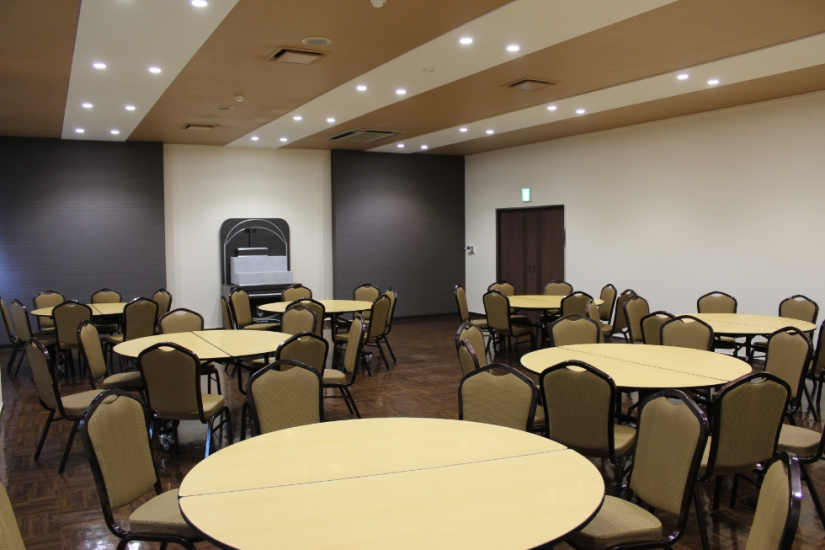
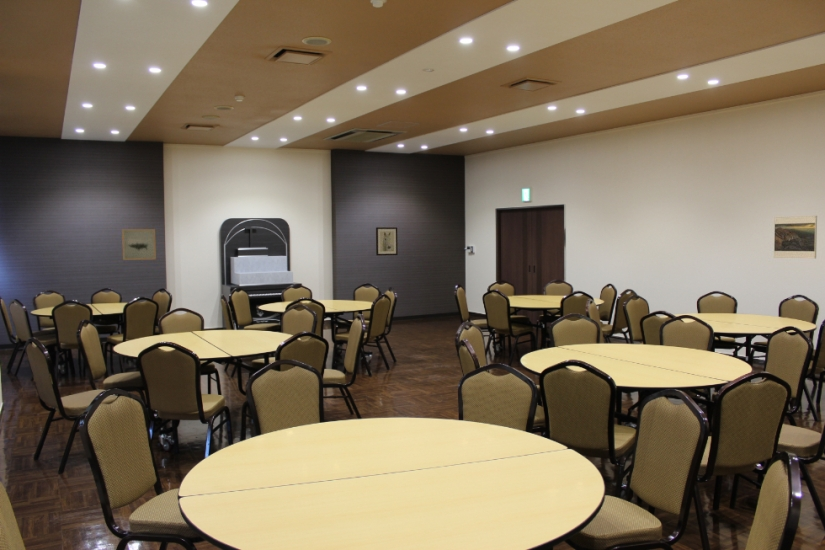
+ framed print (794, 237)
+ wall art (139, 244)
+ wall art (386, 241)
